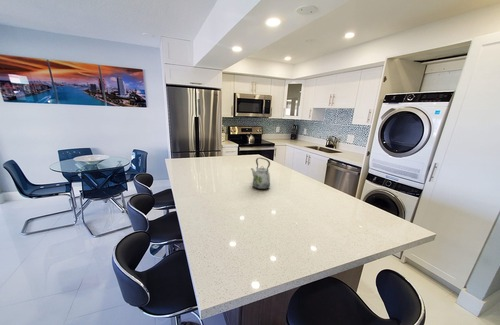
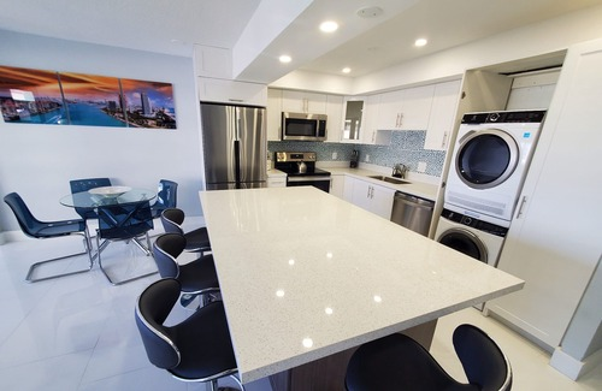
- kettle (259, 172)
